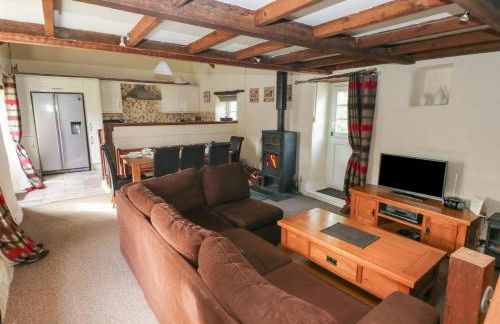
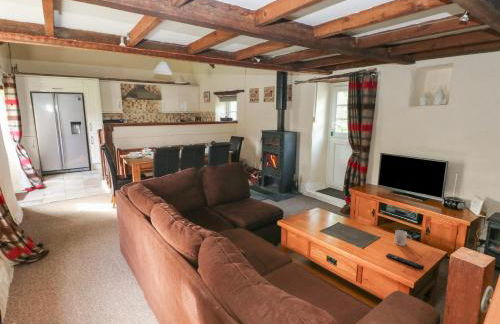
+ mug (403, 238)
+ remote control (404, 261)
